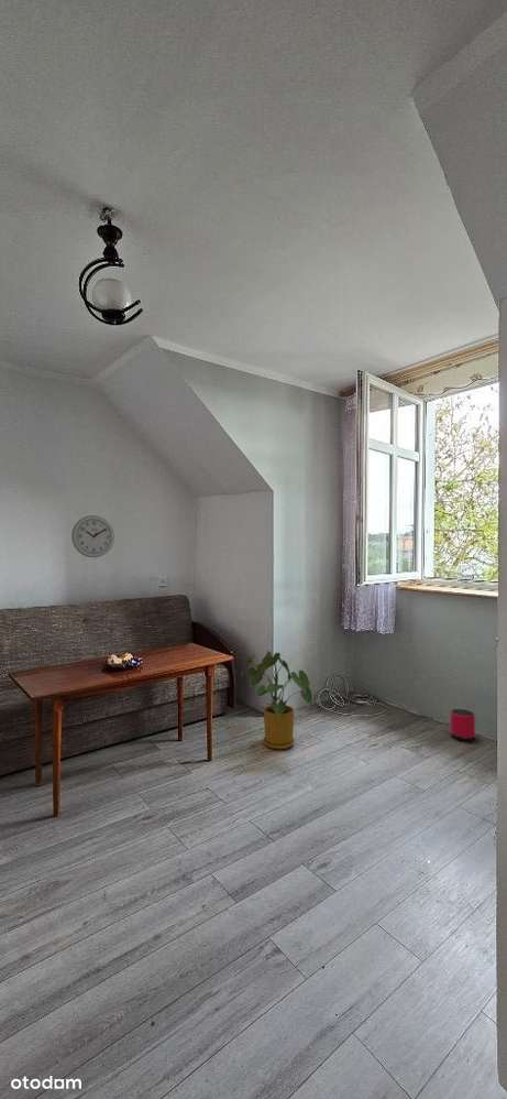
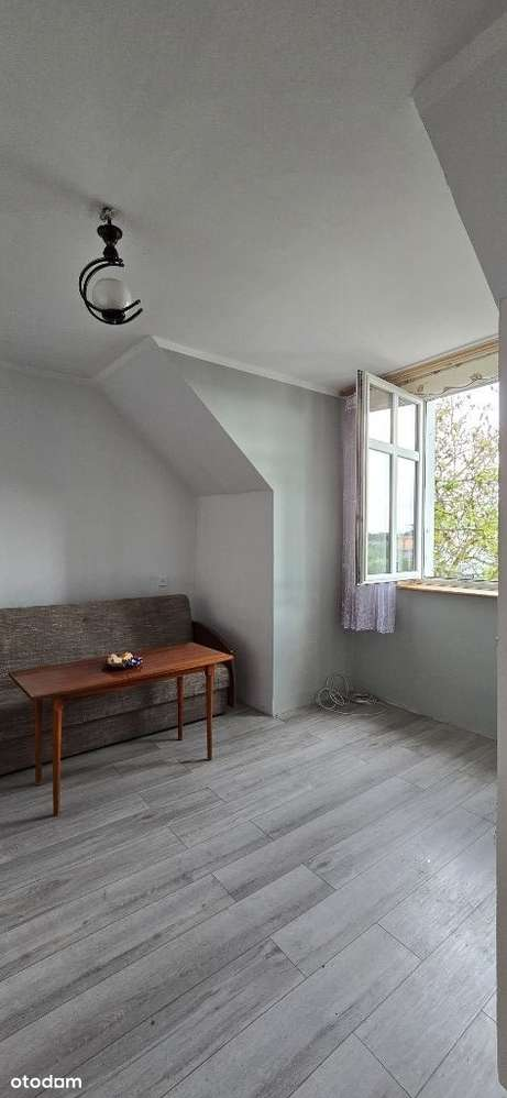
- house plant (275, 700)
- wall clock (93, 536)
- speaker (462, 725)
